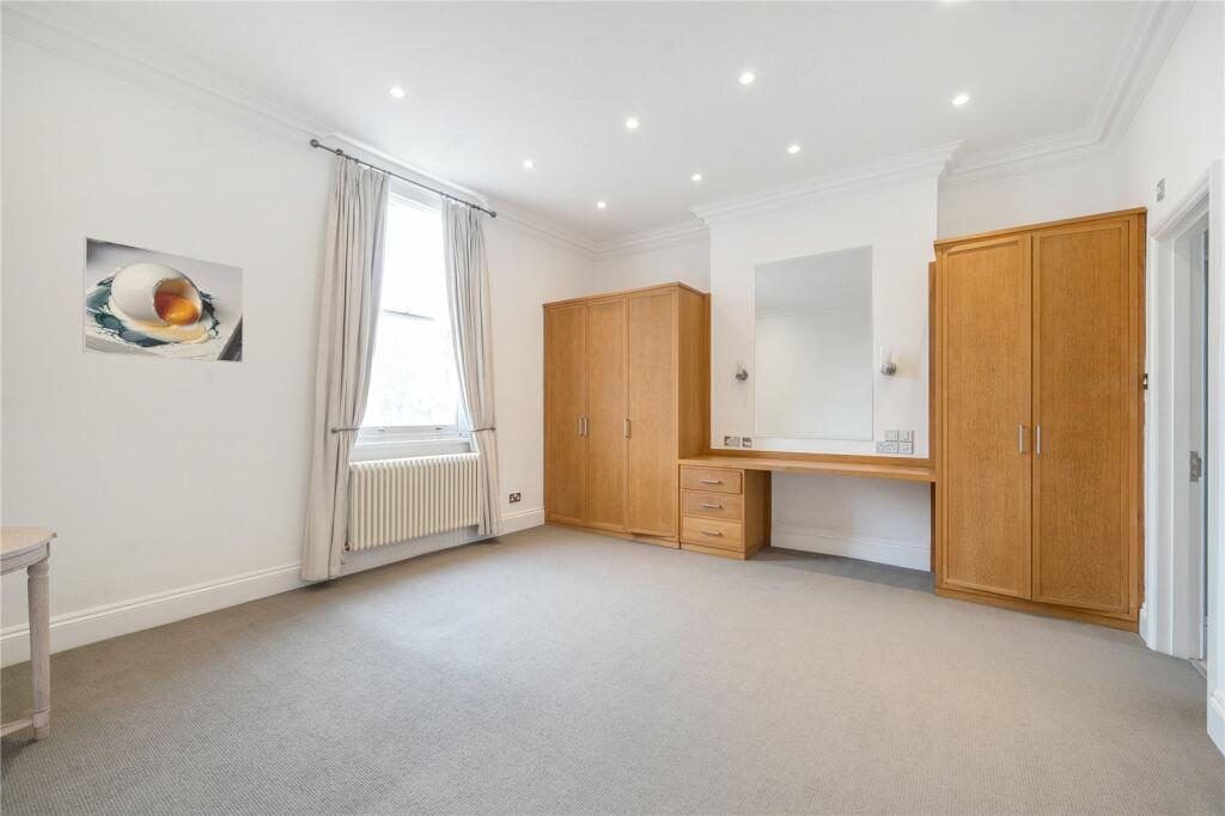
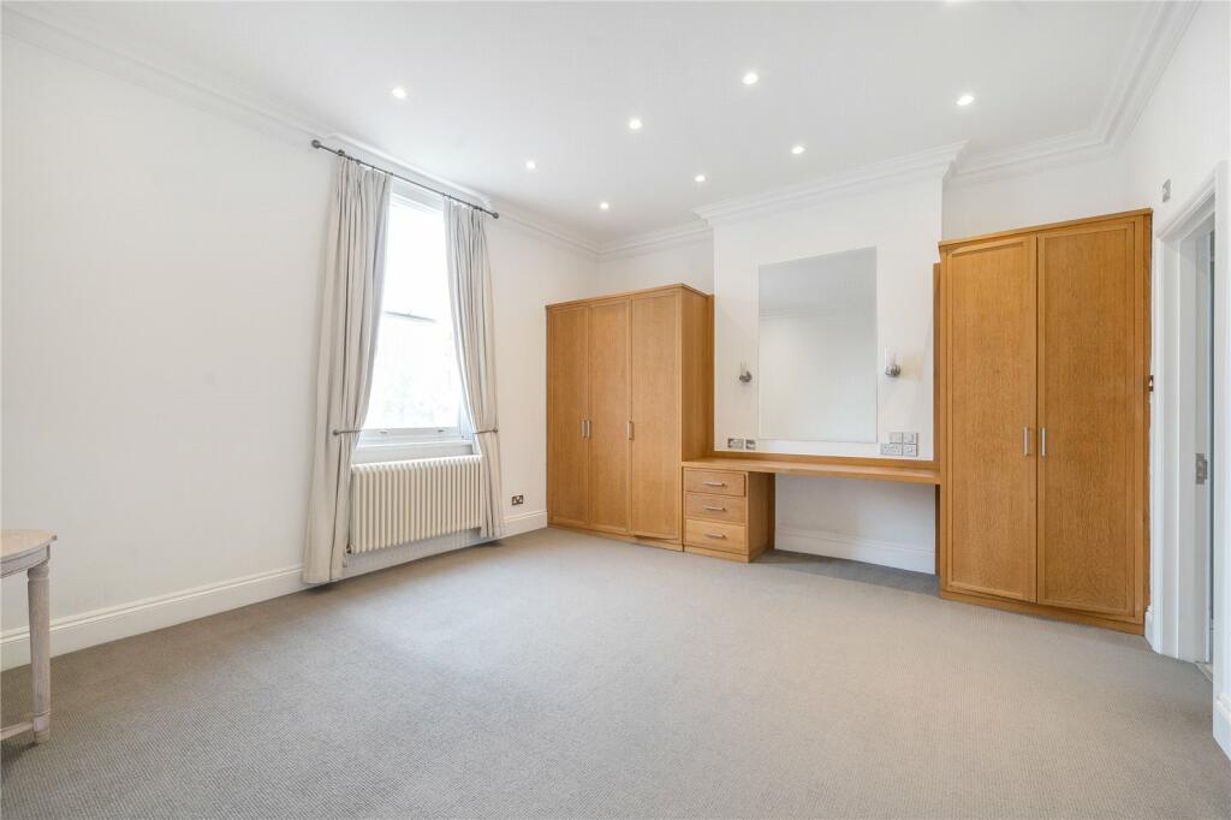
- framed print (170, 305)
